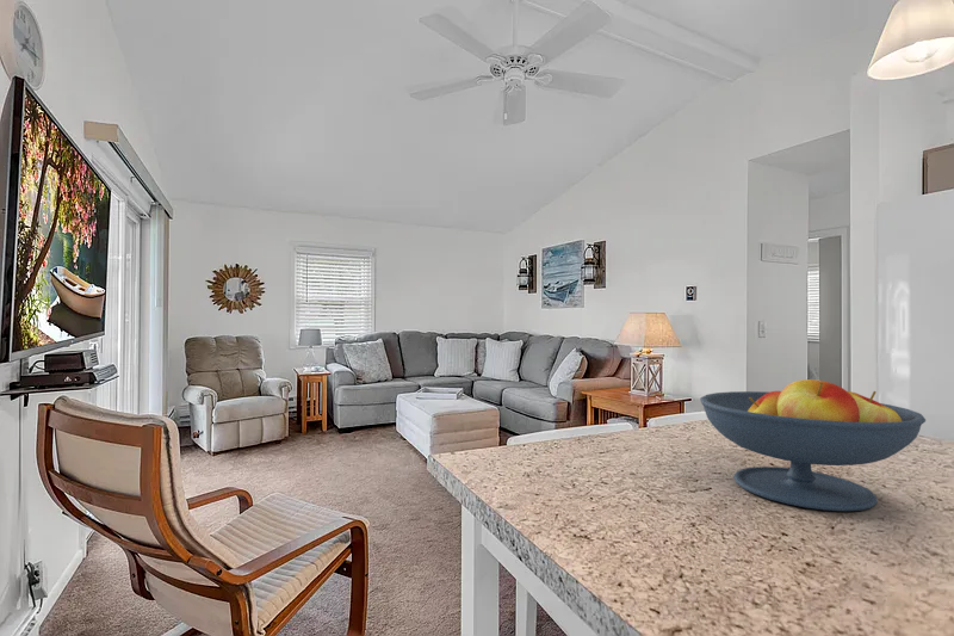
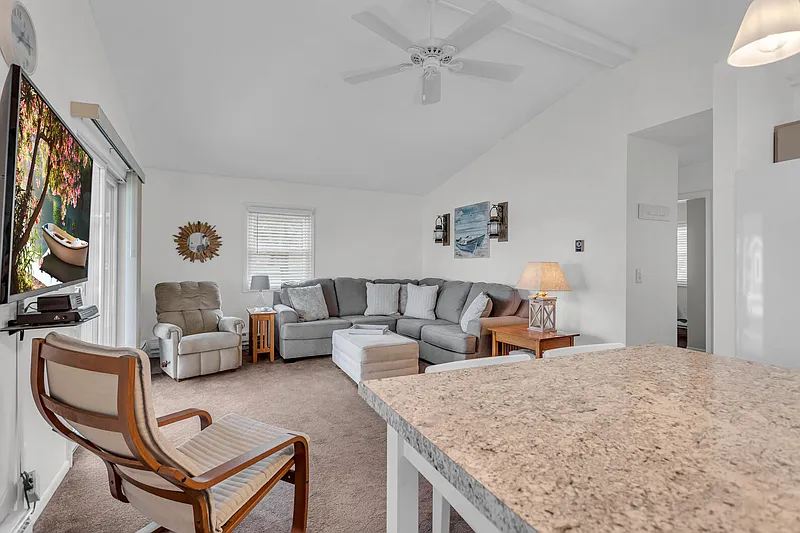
- fruit bowl (800, 431)
